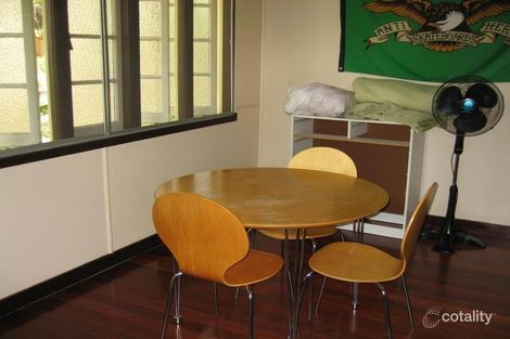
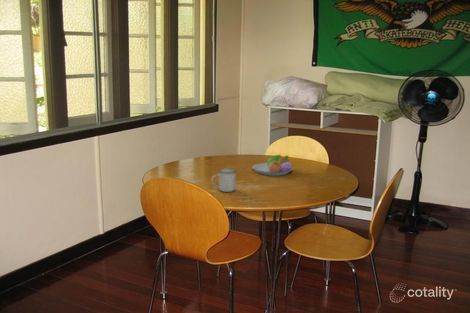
+ mug (223, 180)
+ fruit bowl (273, 163)
